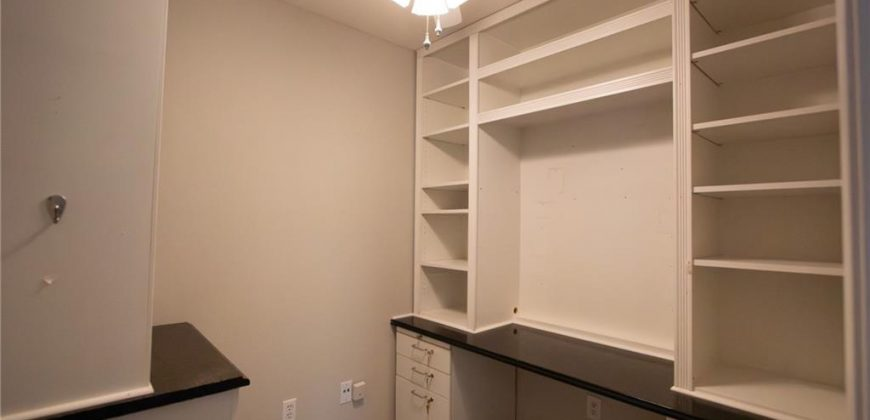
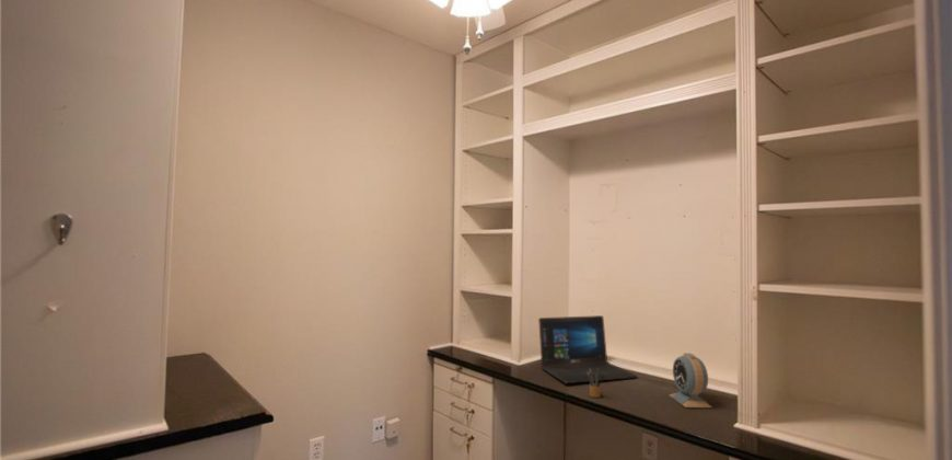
+ alarm clock (689, 377)
+ pencil box (595, 382)
+ laptop (585, 346)
